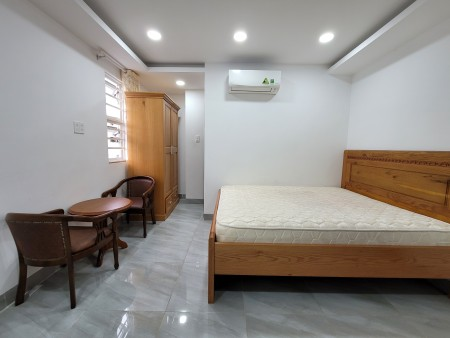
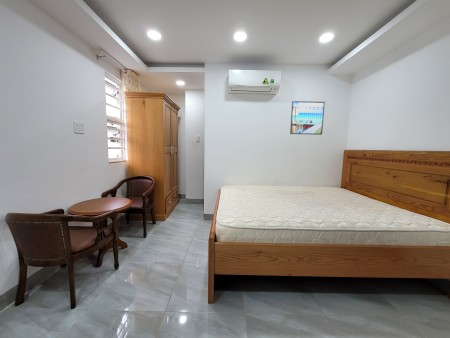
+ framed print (307, 118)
